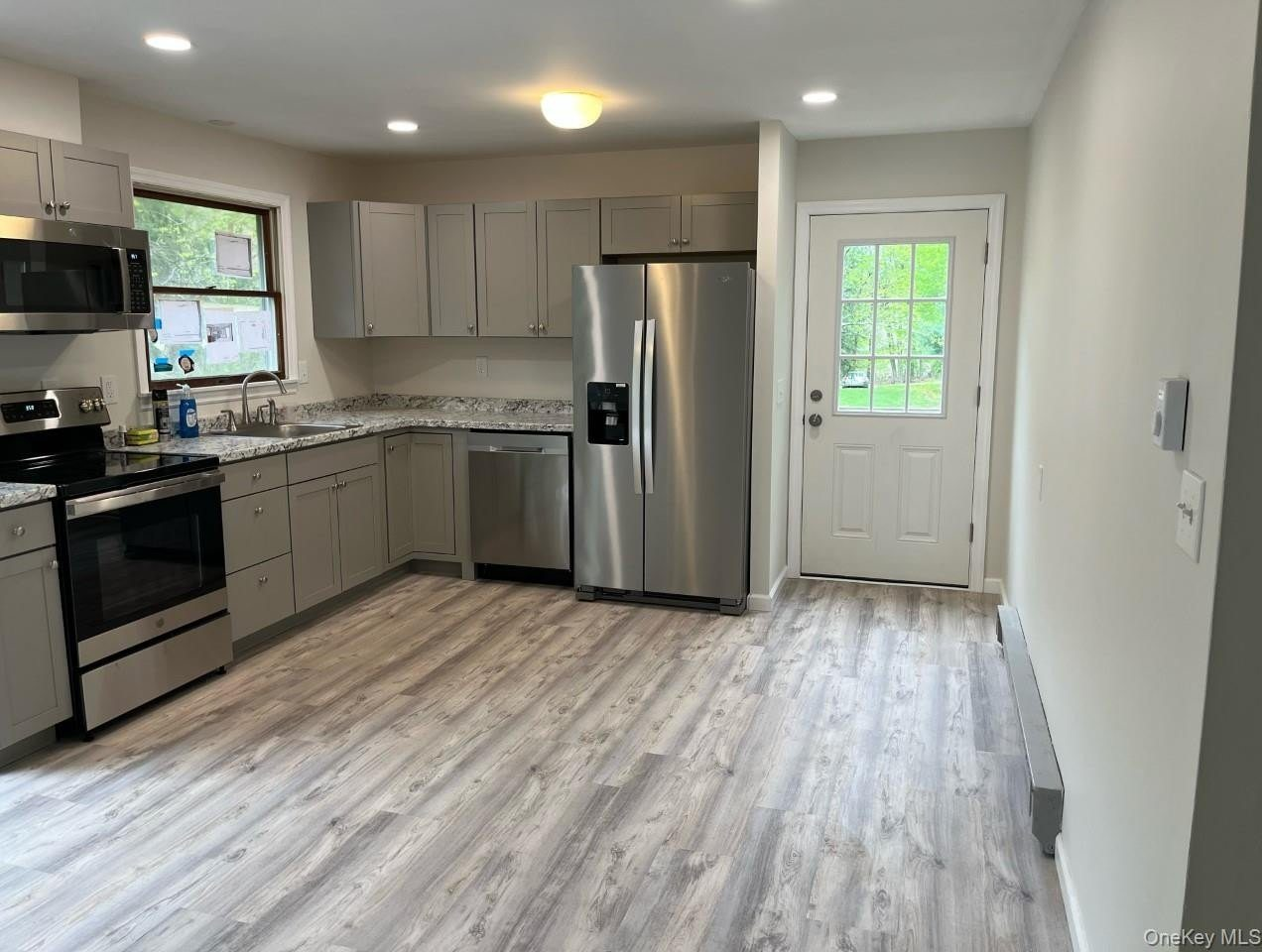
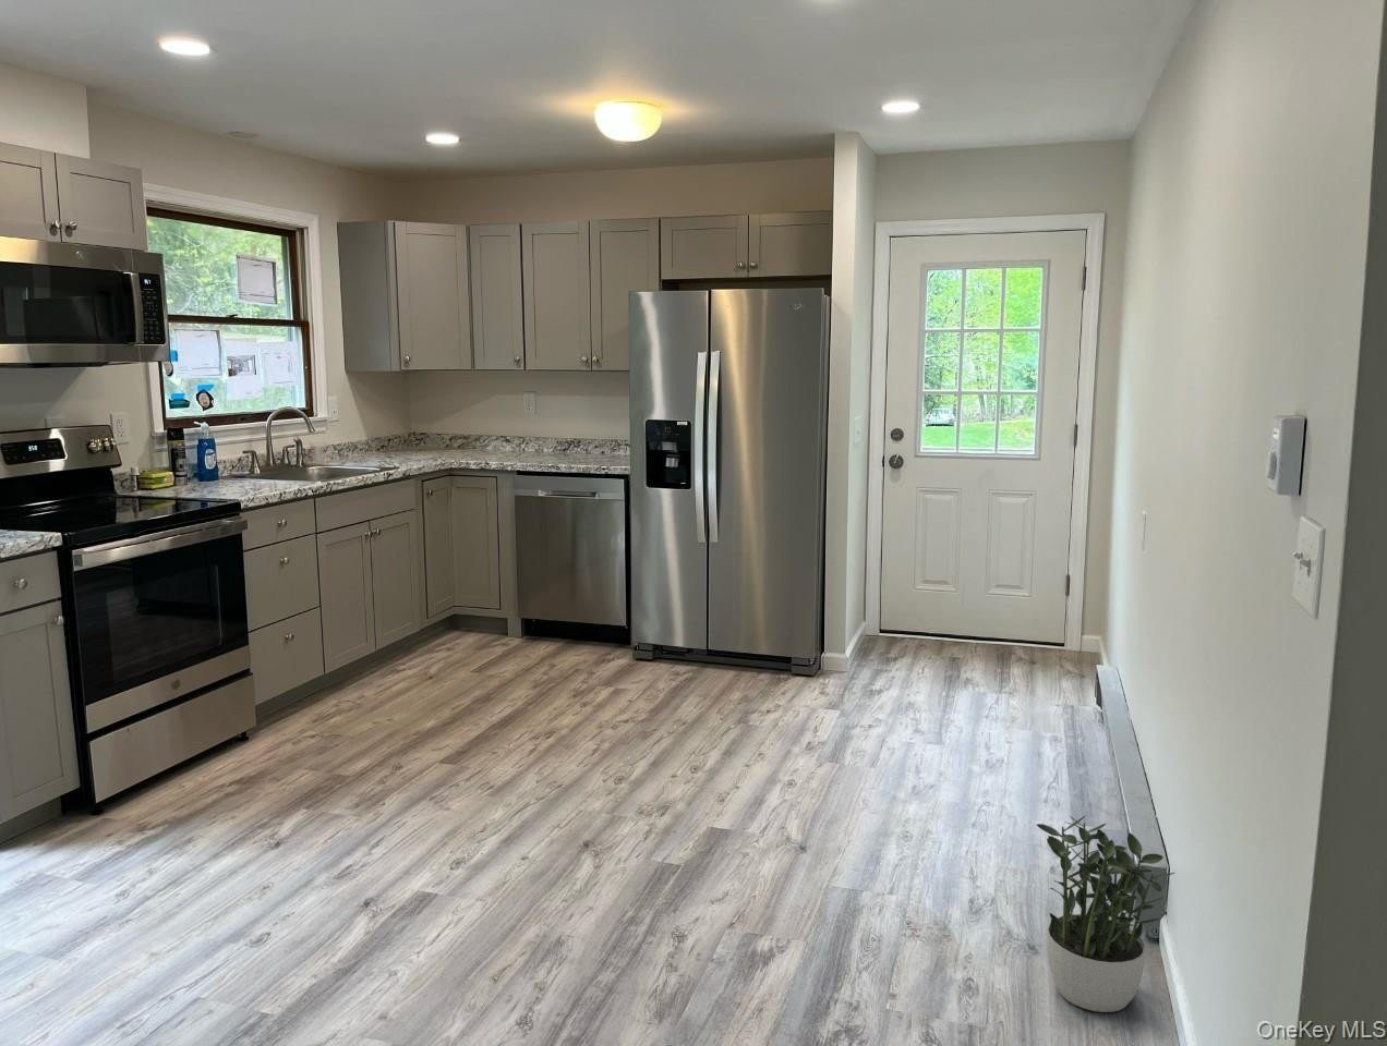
+ potted plant (1099, 905)
